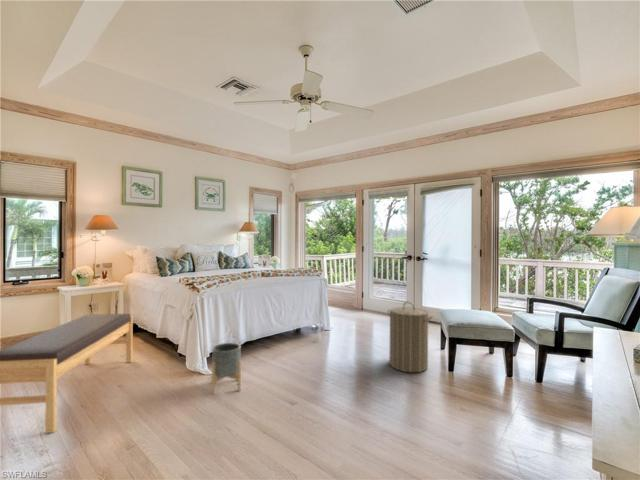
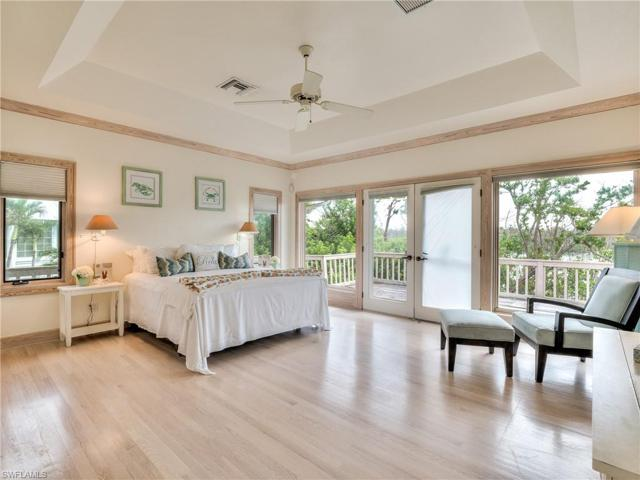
- planter (226, 366)
- bench (73, 359)
- laundry hamper (408, 333)
